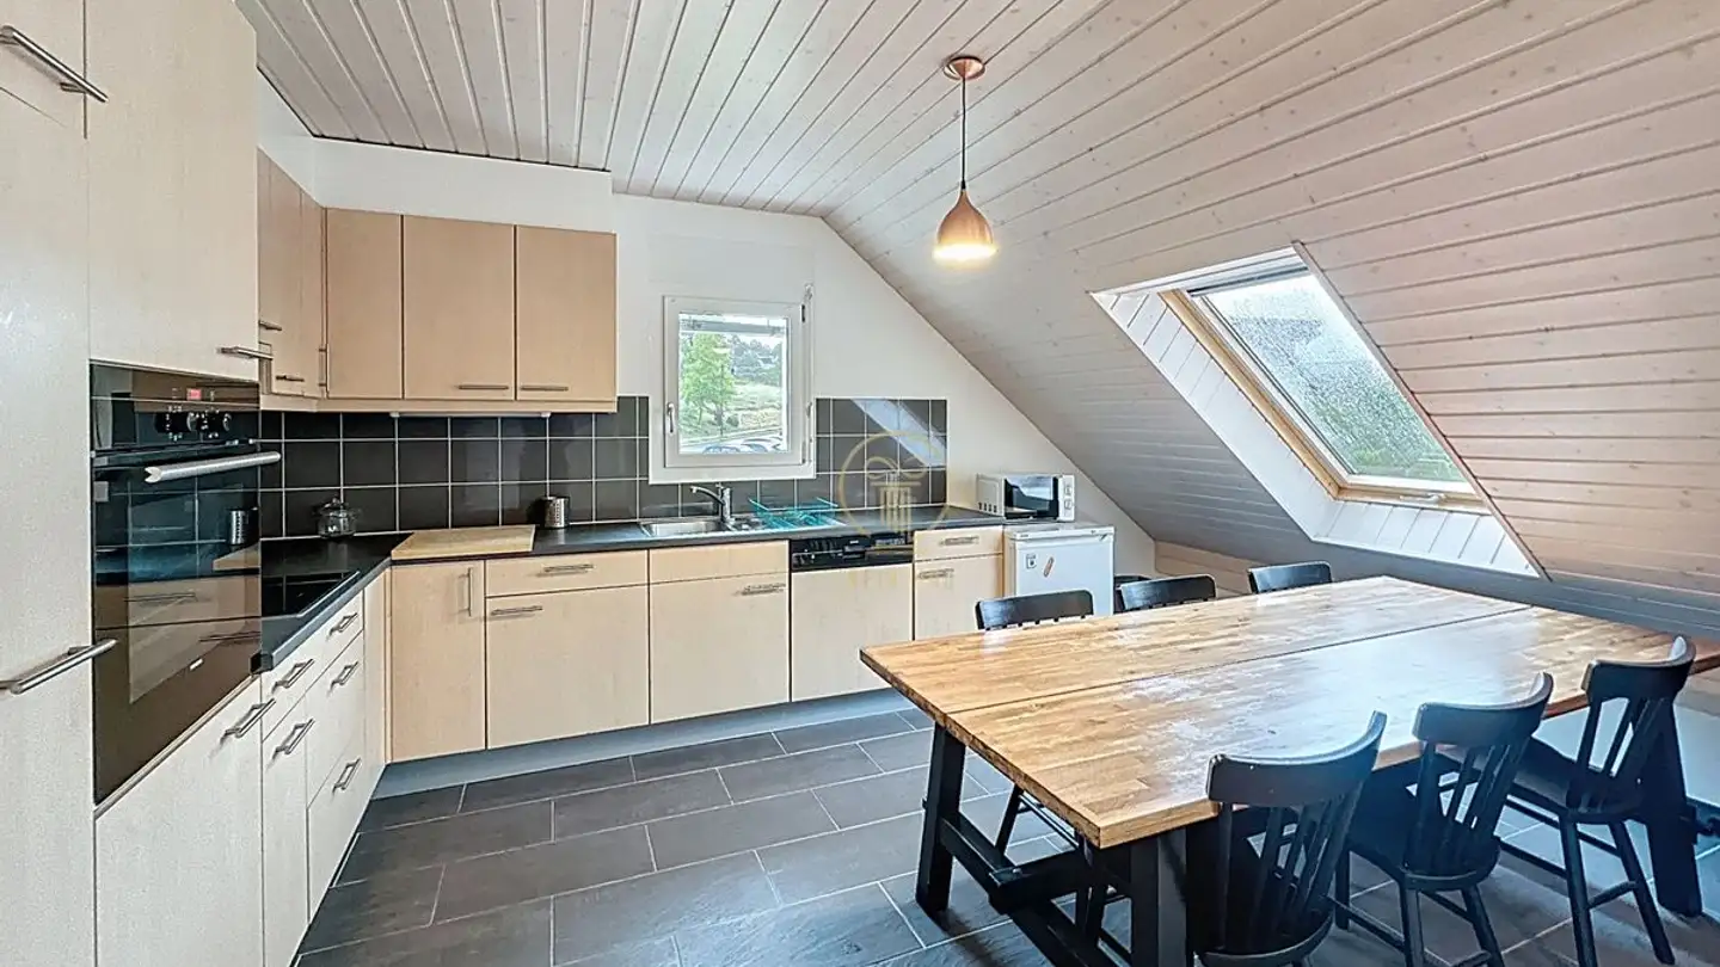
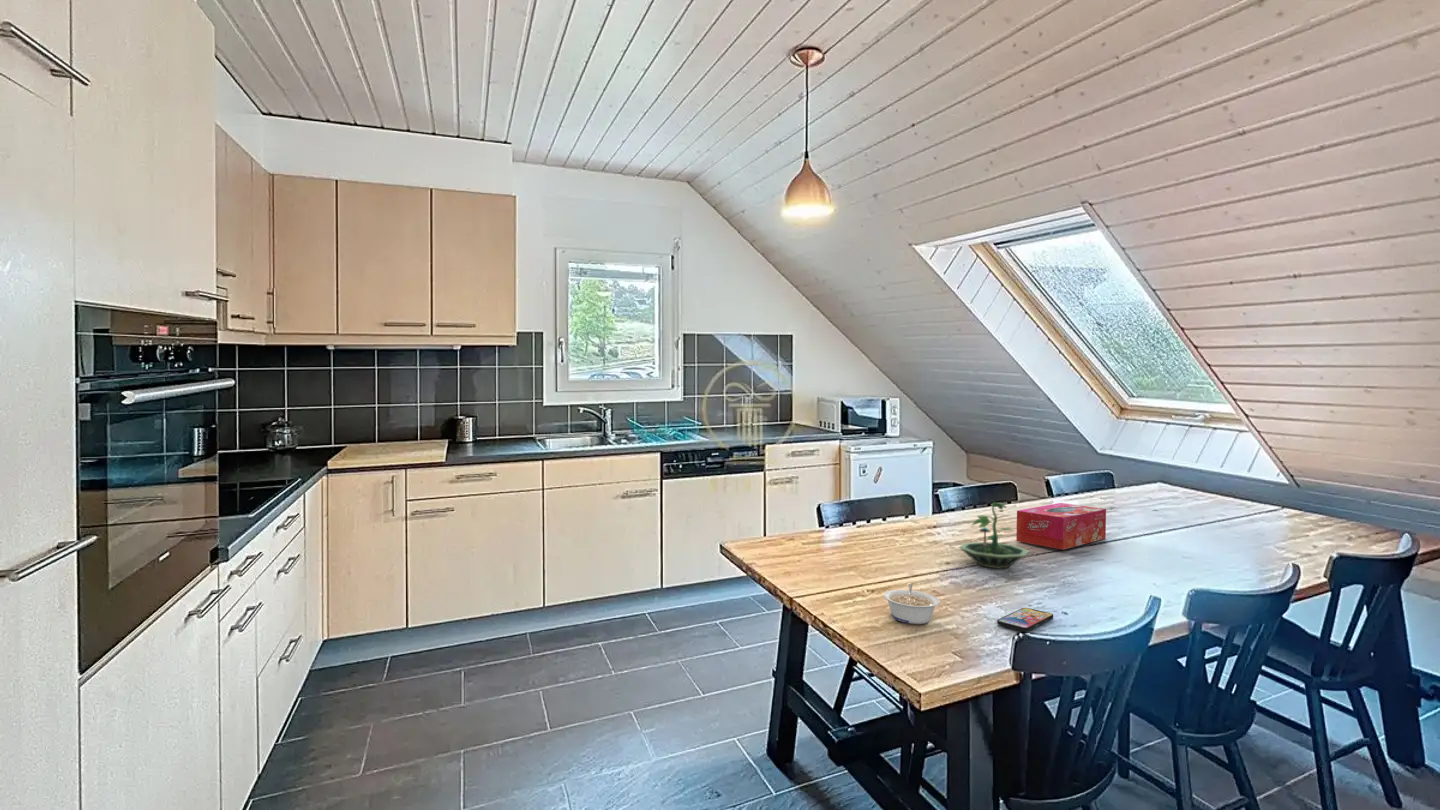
+ smartphone (1025, 619)
+ tissue box (1061, 524)
+ legume (909, 605)
+ terrarium (994, 513)
